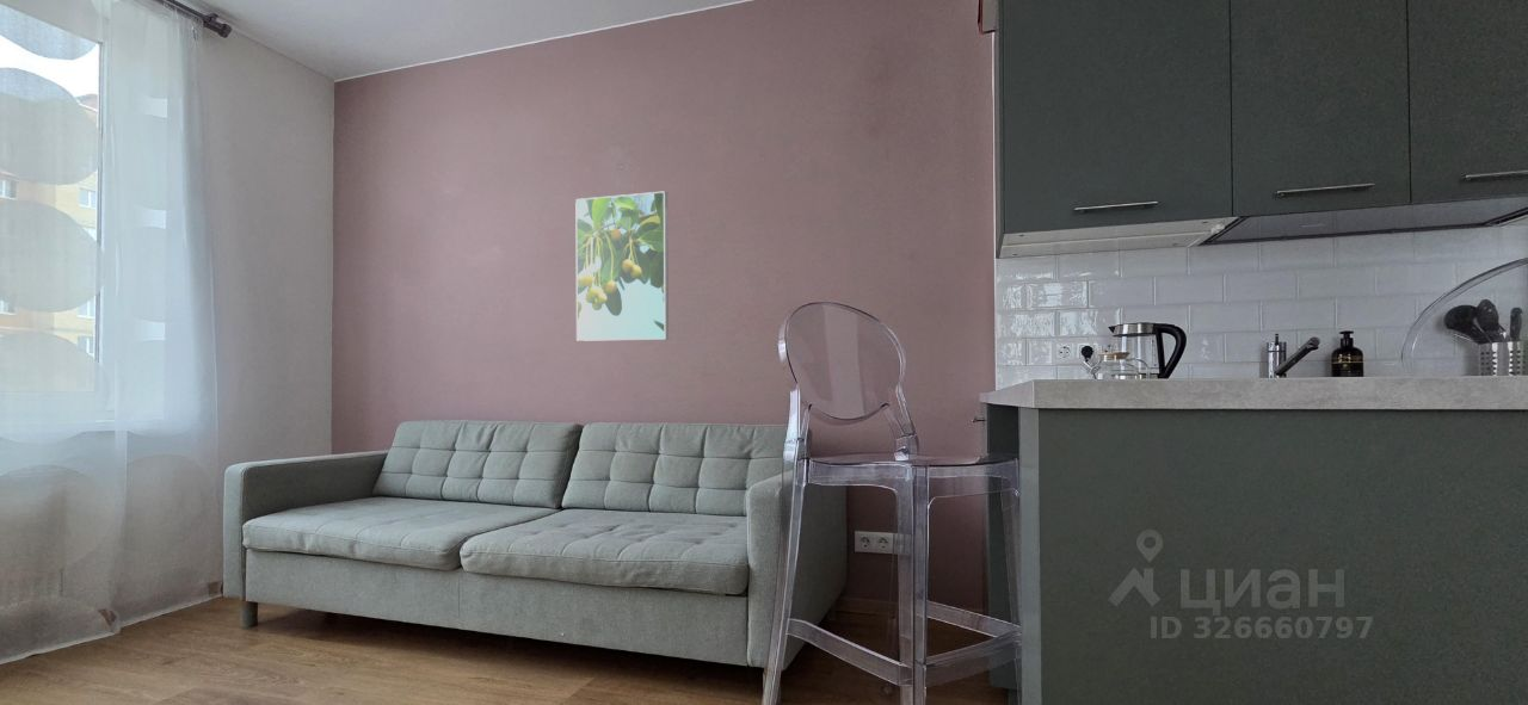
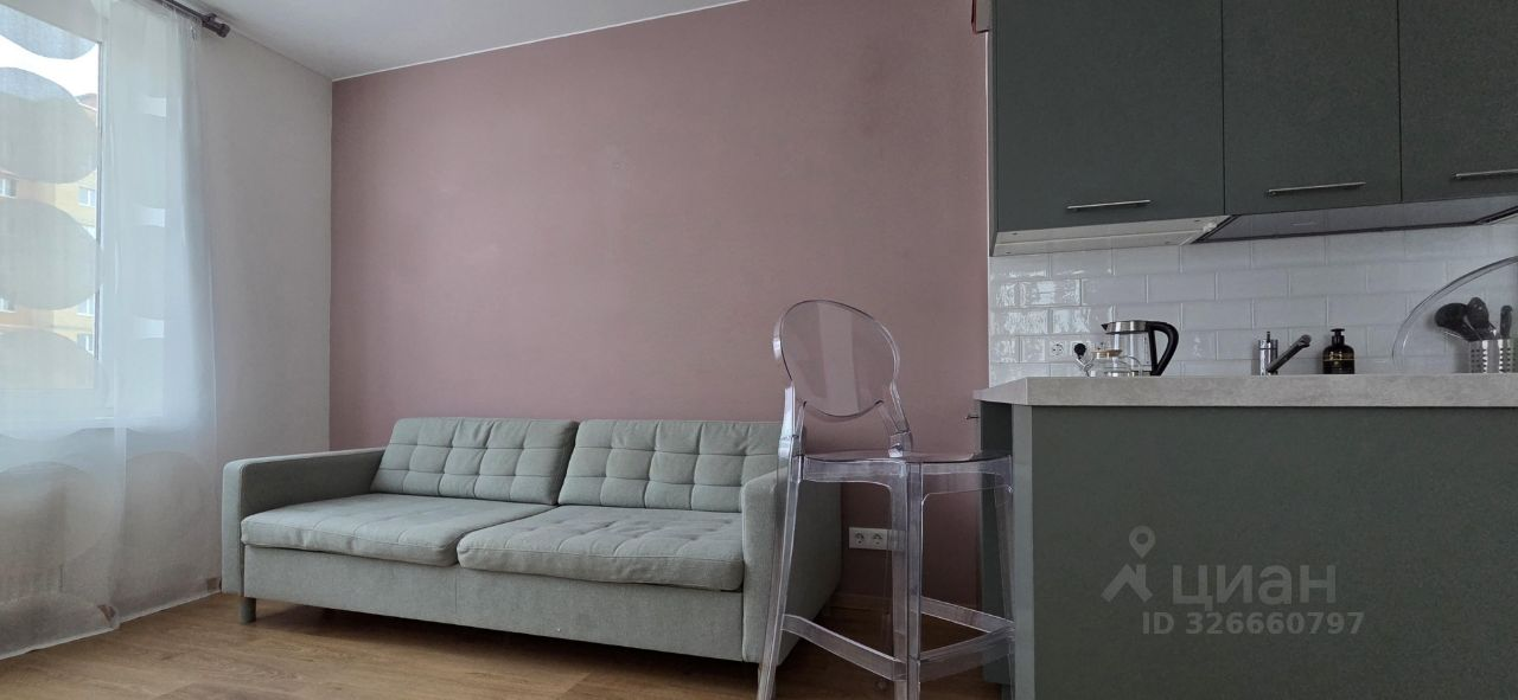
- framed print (621, 267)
